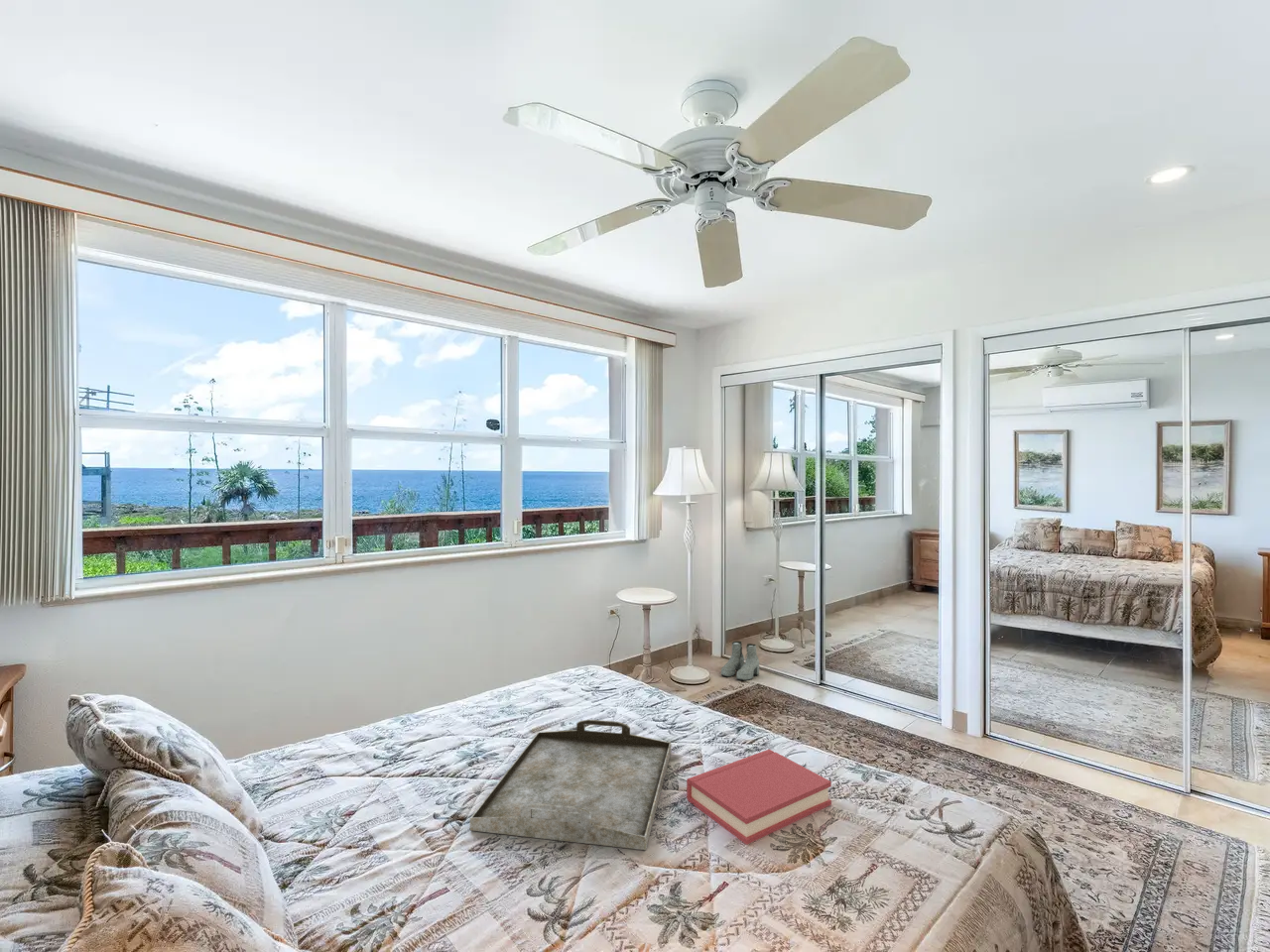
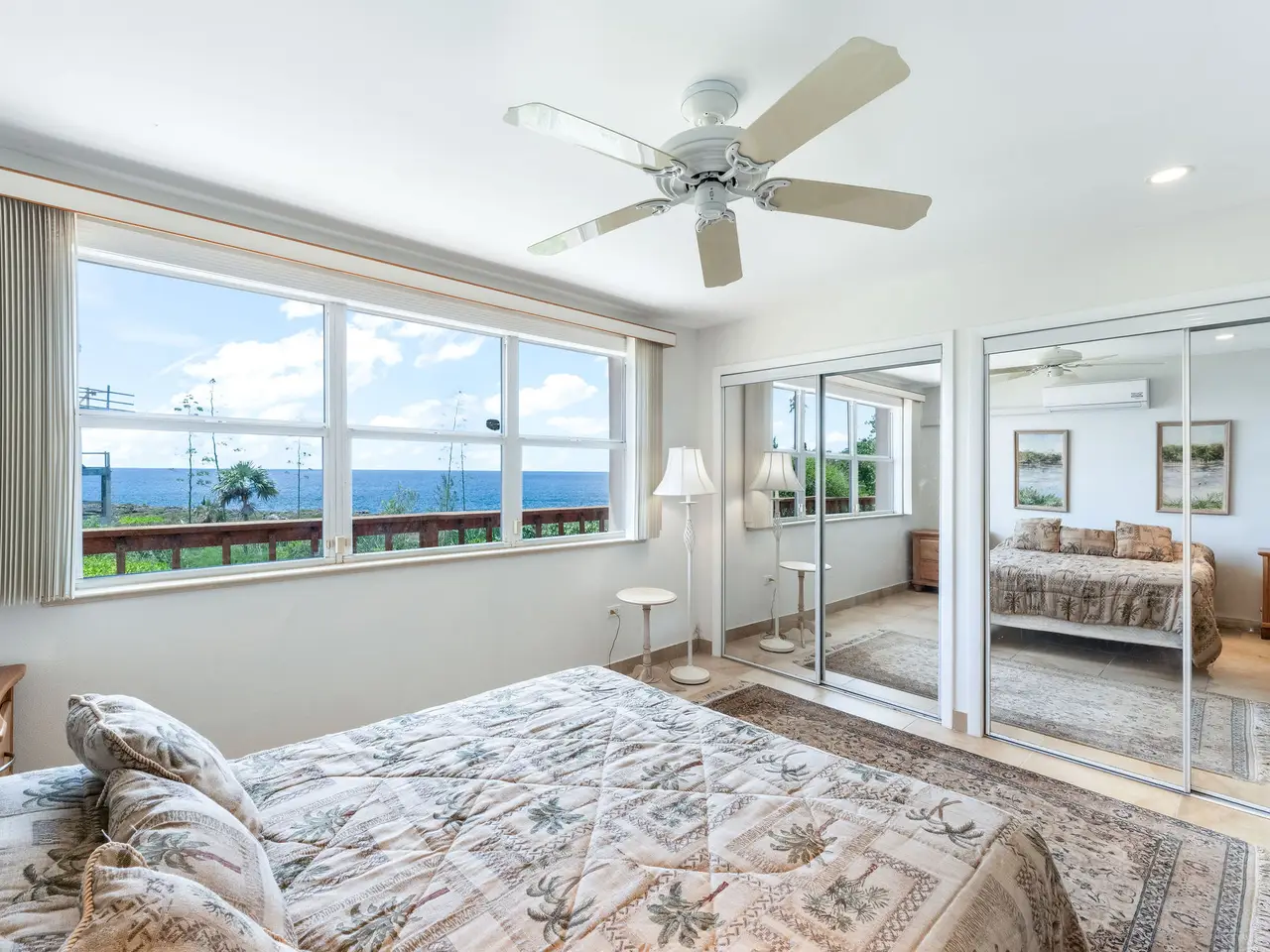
- serving tray (582, 771)
- boots (740, 659)
- hardback book (758, 790)
